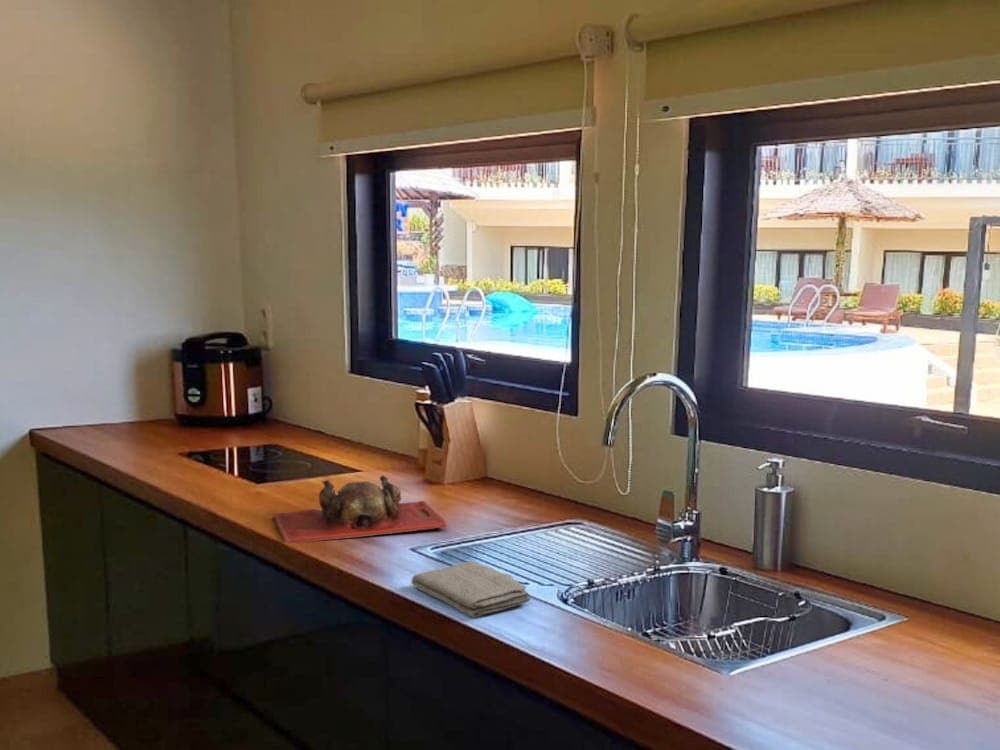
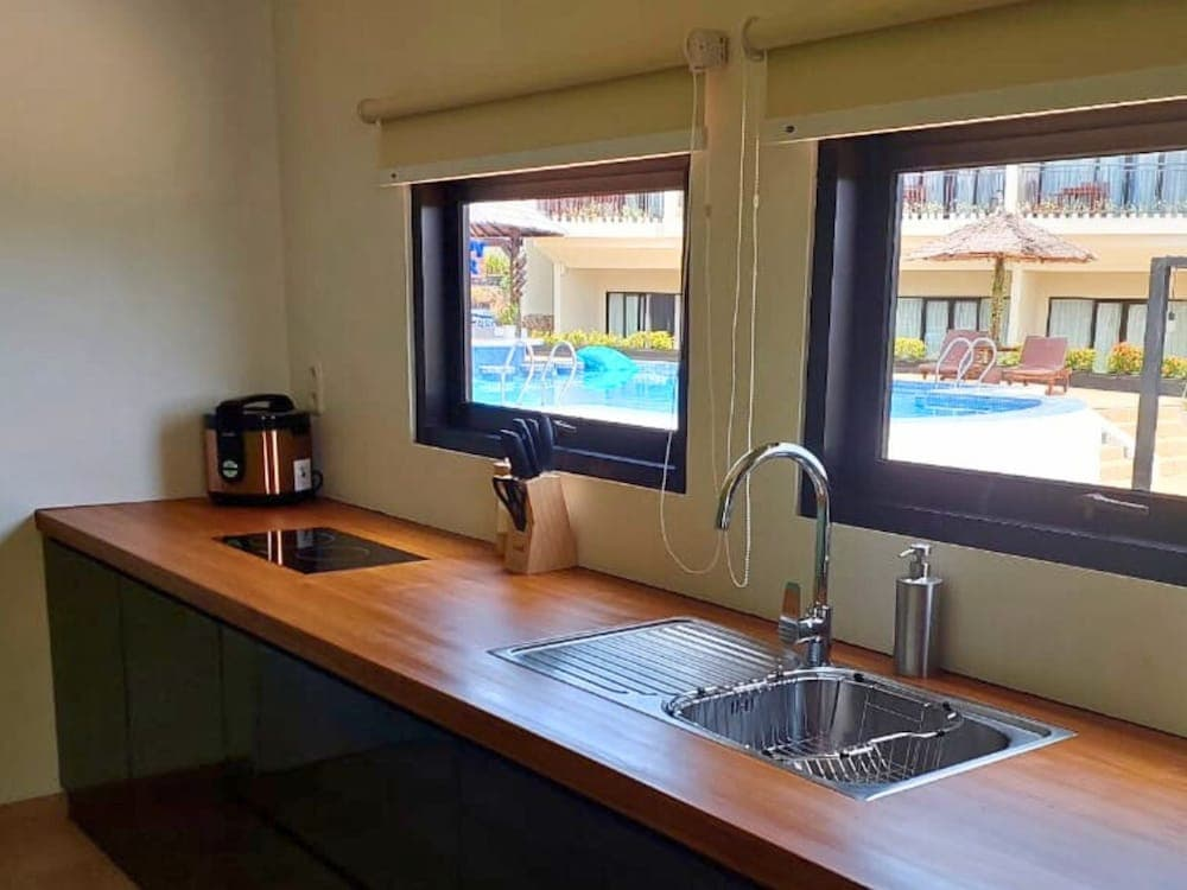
- washcloth (470, 586)
- cutting board (359, 503)
